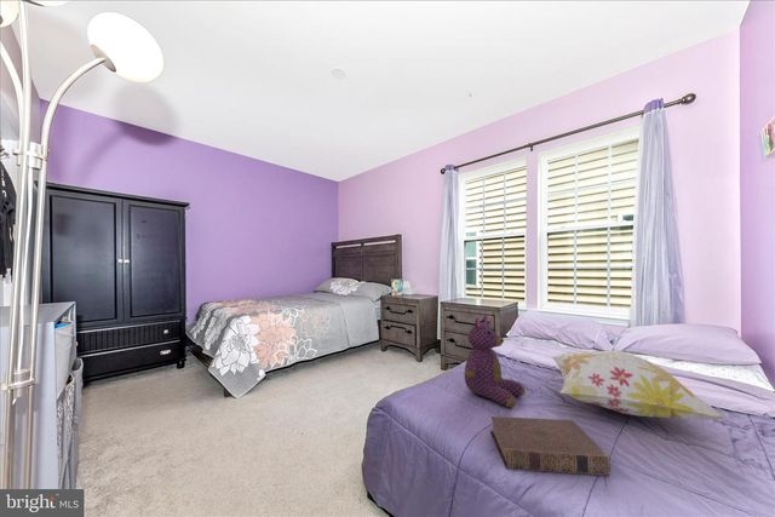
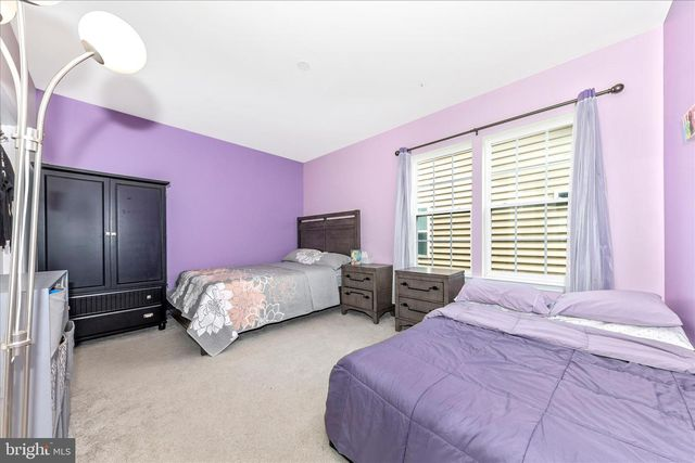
- decorative pillow (616, 379)
- teddy bear (493, 356)
- book (542, 443)
